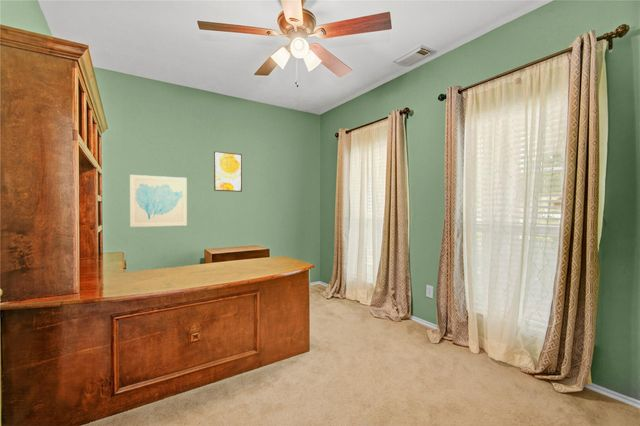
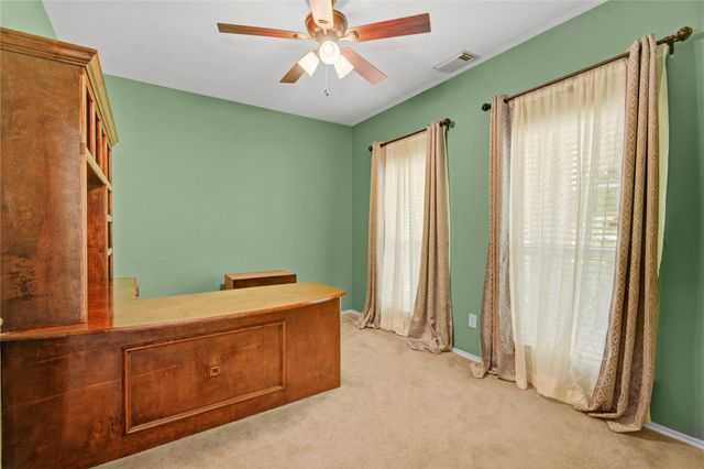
- wall art (159, 201)
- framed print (228, 172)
